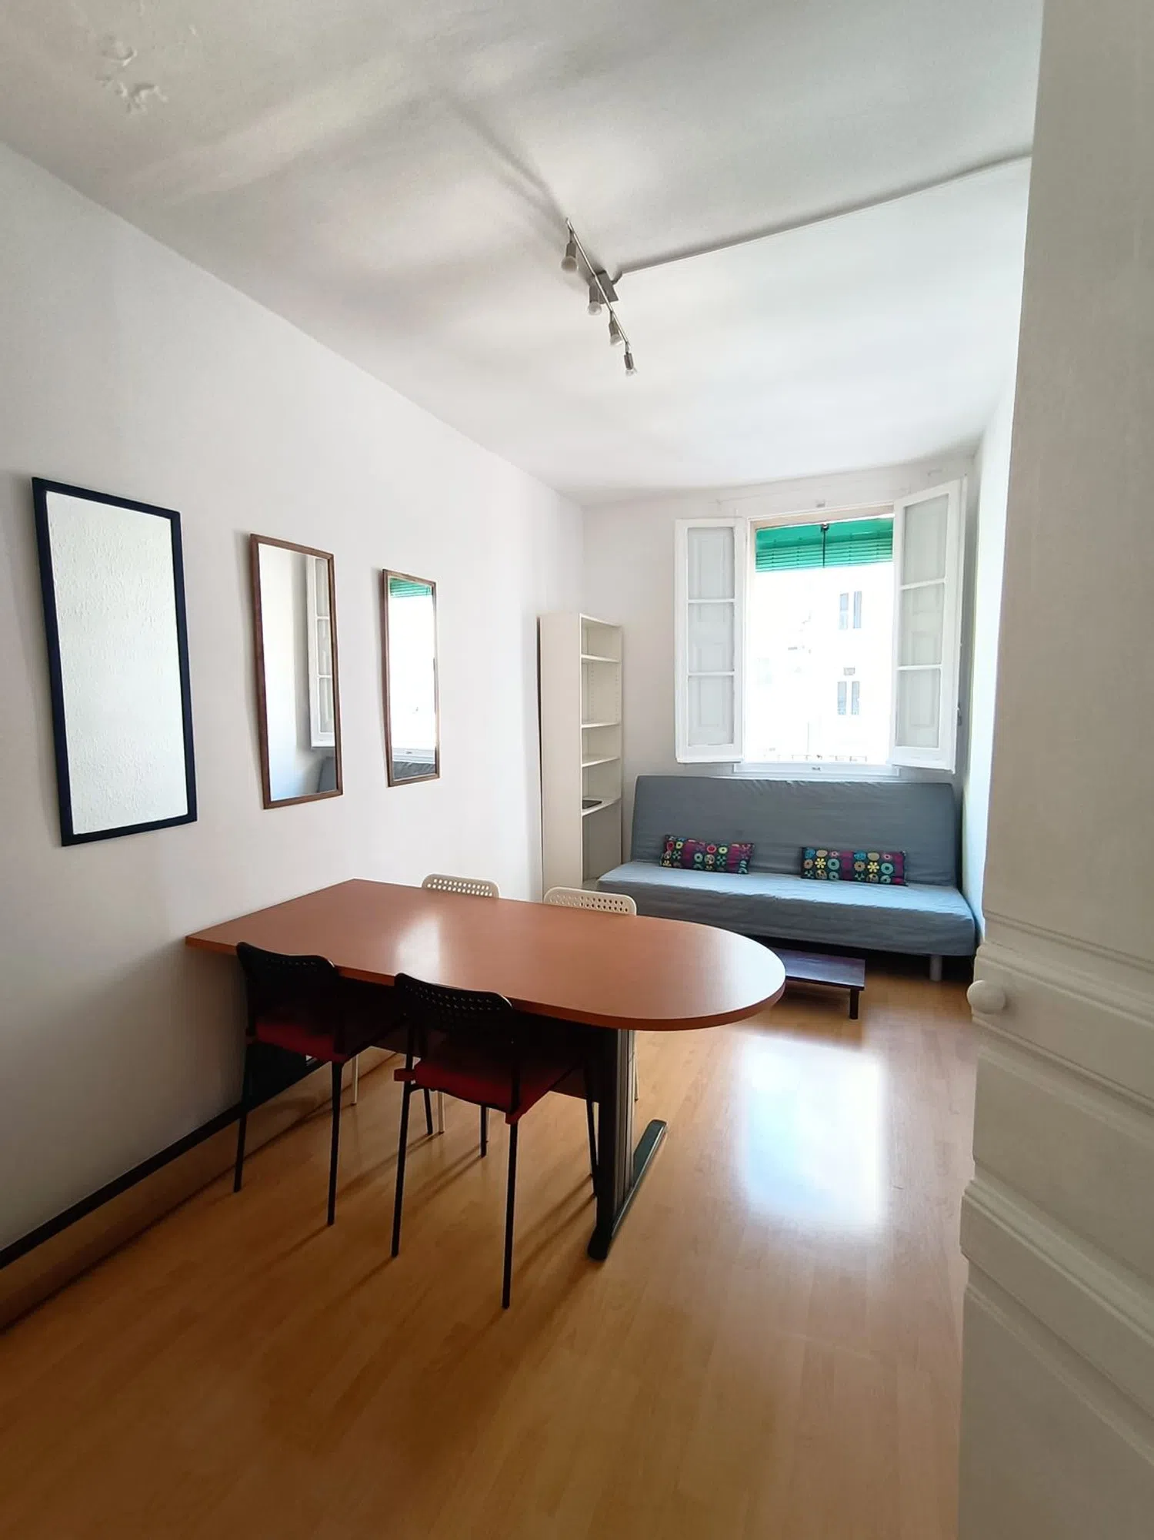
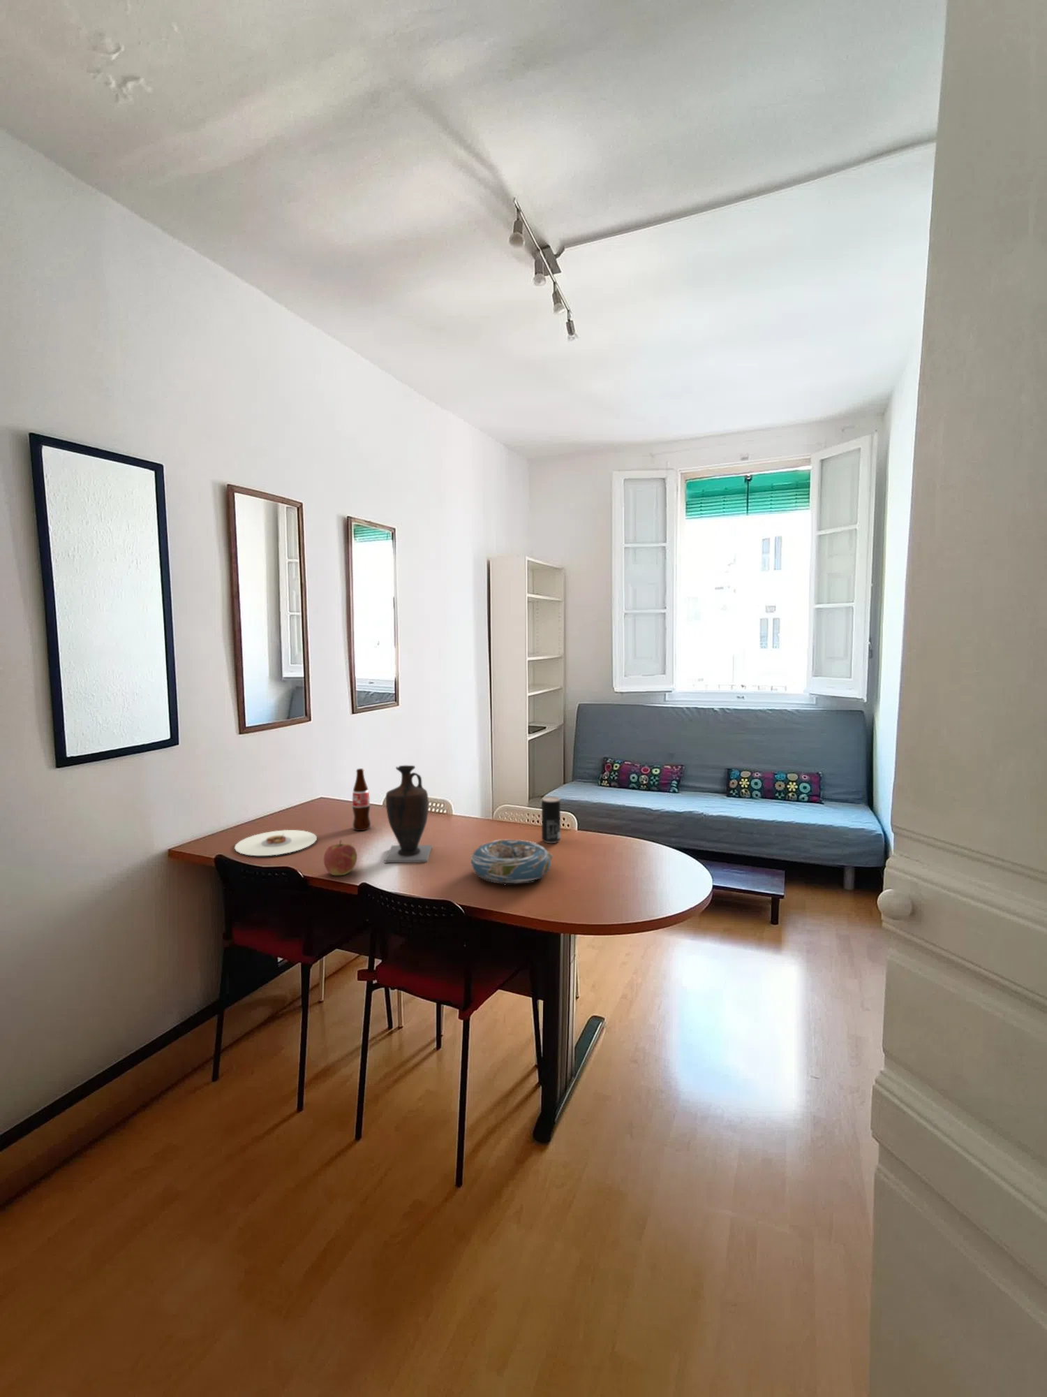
+ vase (407, 811)
+ plate (276, 838)
+ bottle (361, 799)
+ apple (340, 857)
+ beverage can (551, 820)
+ decorative bowl (511, 860)
